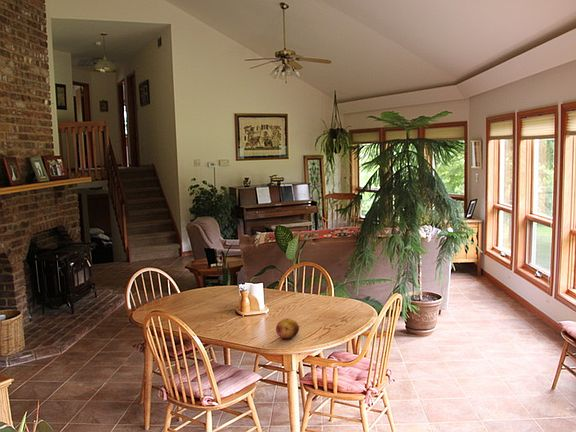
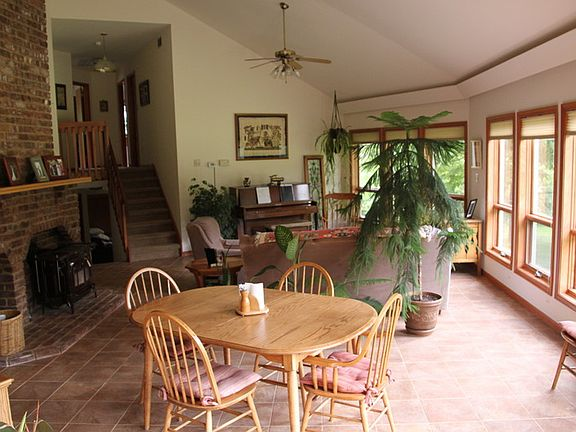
- fruit (288, 327)
